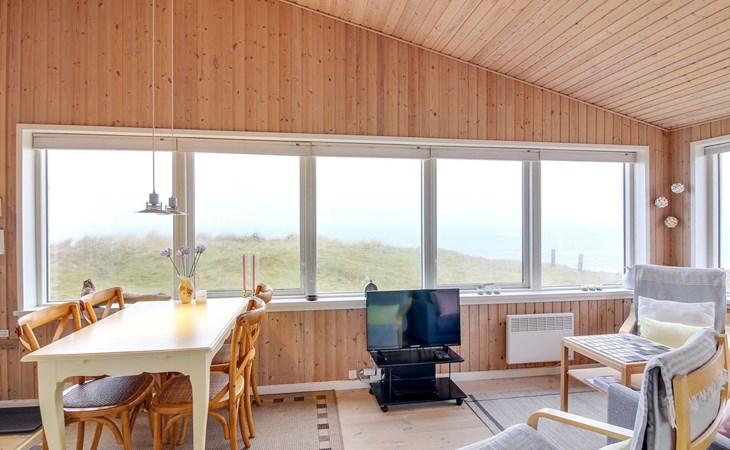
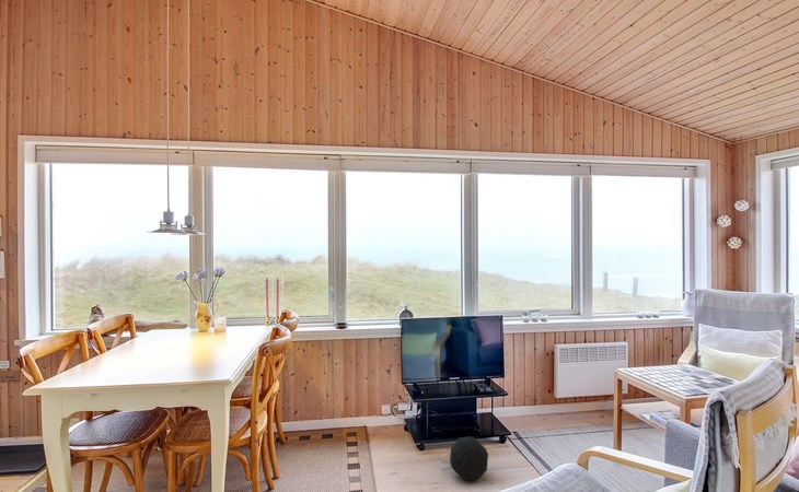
+ ball (468, 457)
